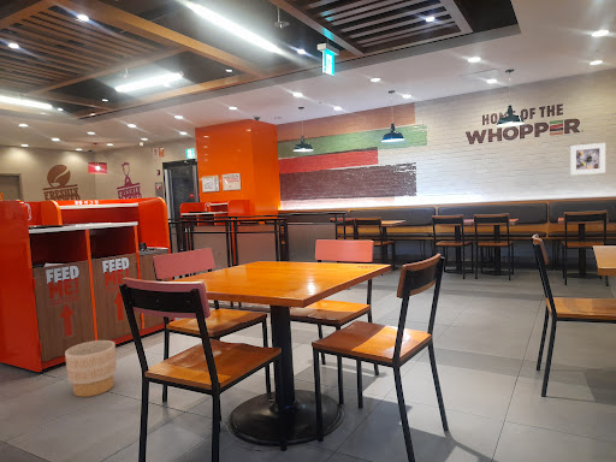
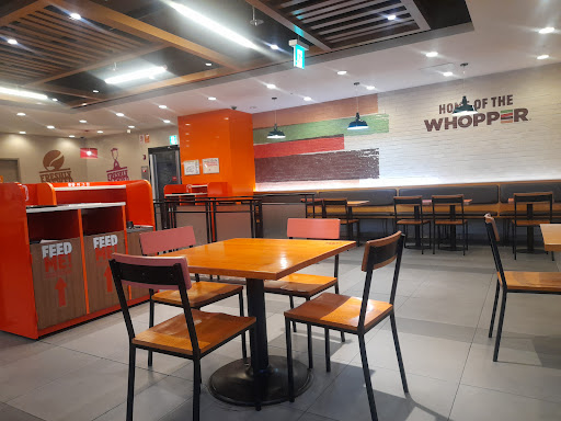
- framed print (587, 159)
- planter (91, 368)
